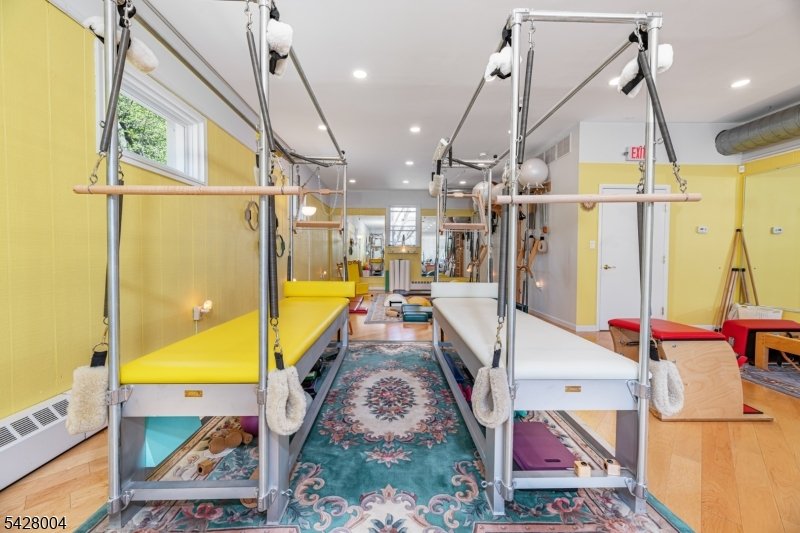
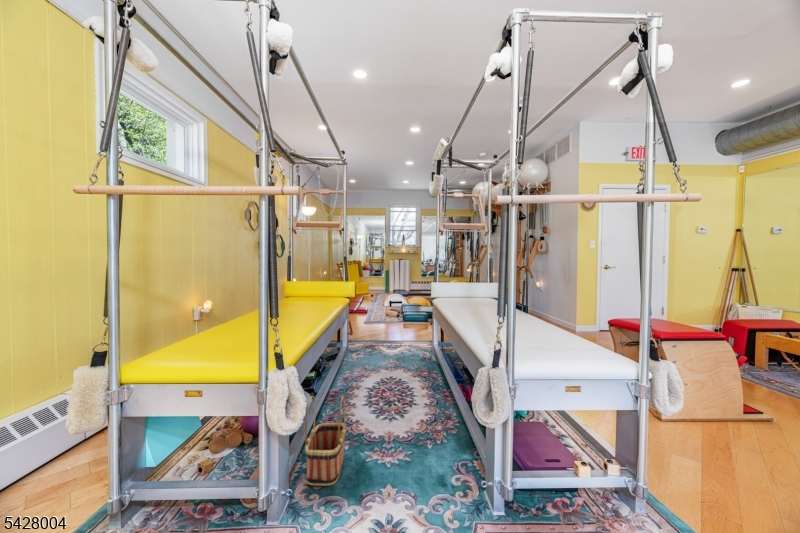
+ basket (326, 432)
